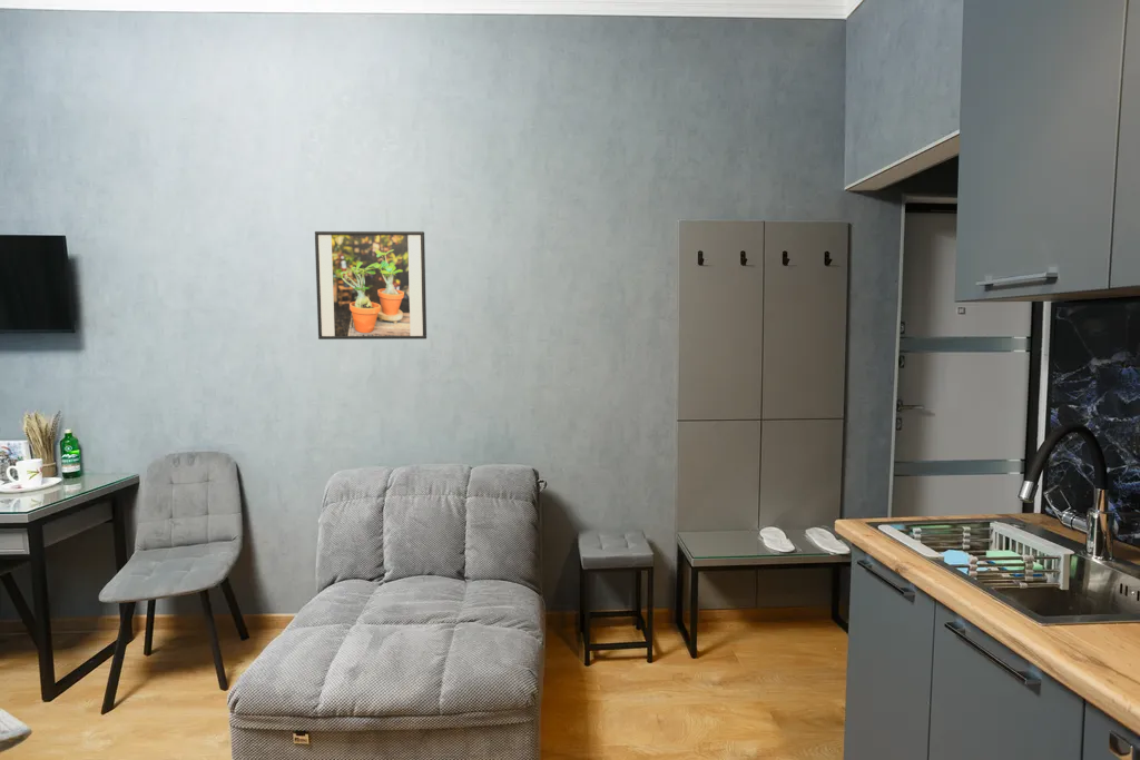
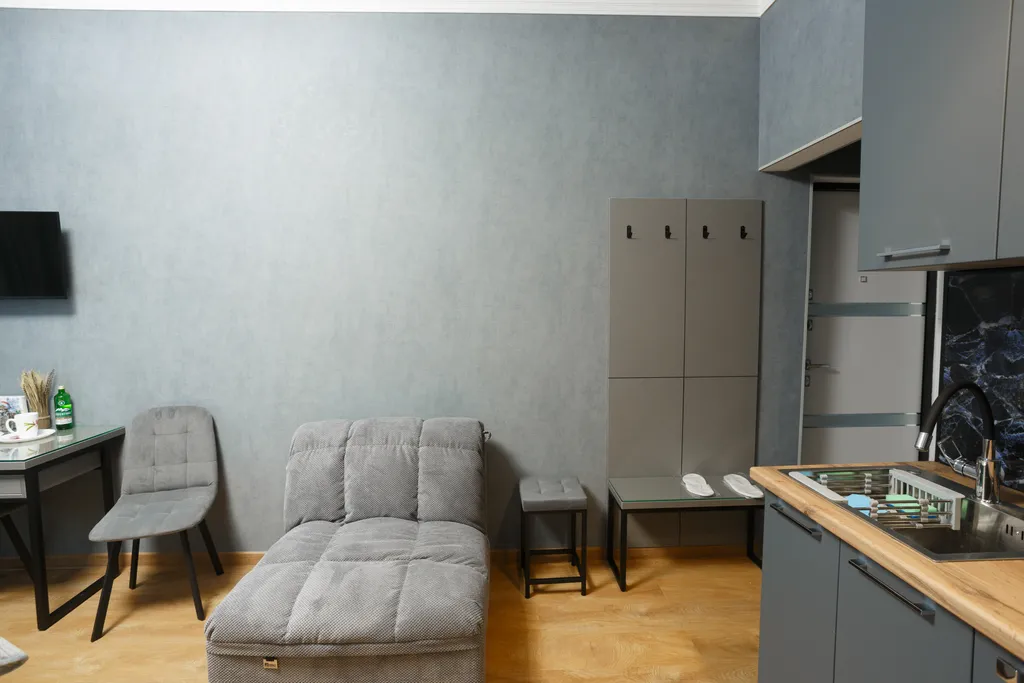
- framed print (371, 285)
